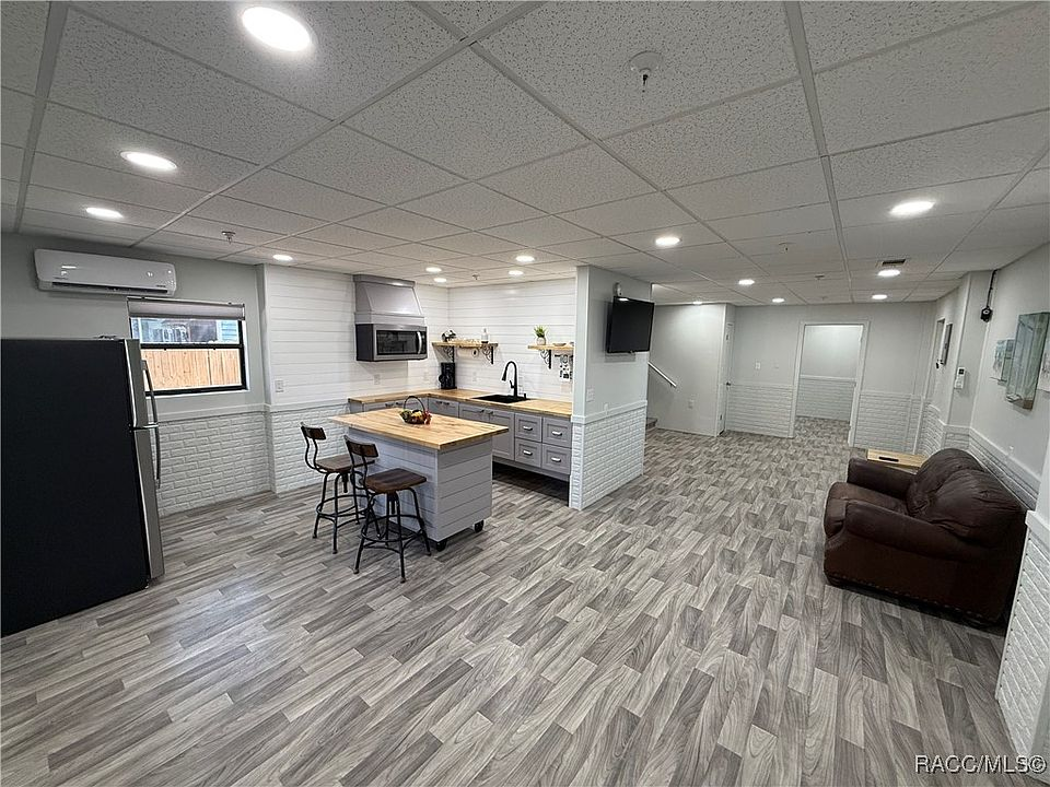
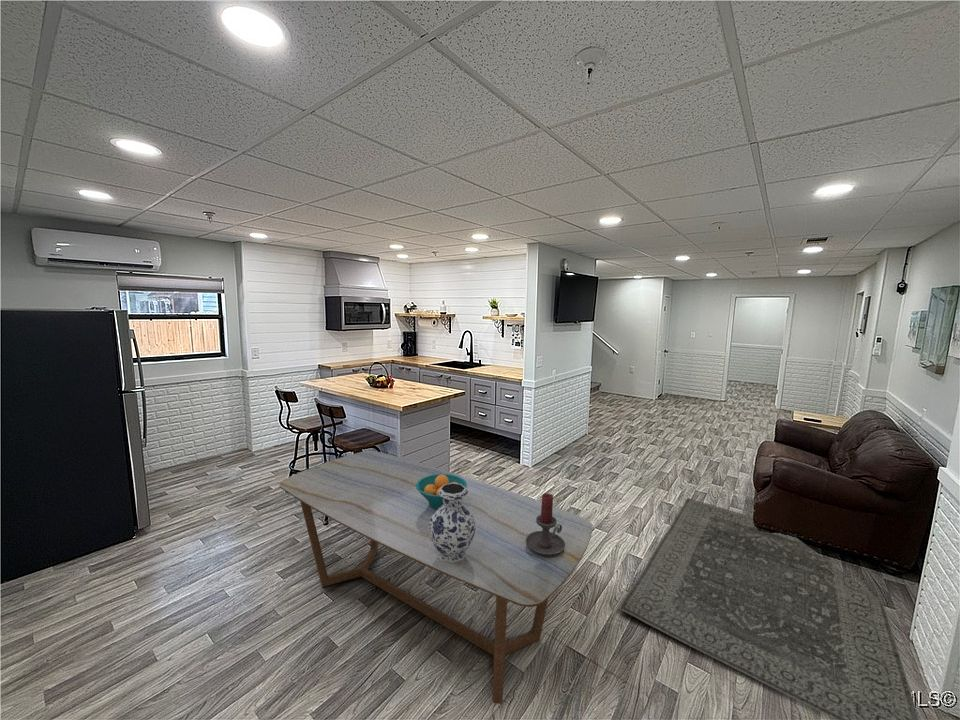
+ candle holder (549, 517)
+ rug (758, 575)
+ vase (452, 520)
+ fruit bowl (439, 489)
+ dining table (422, 556)
